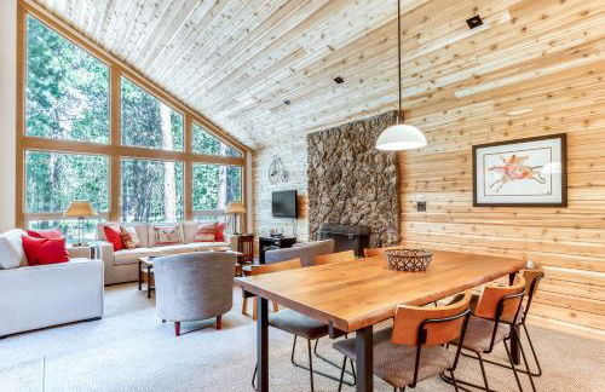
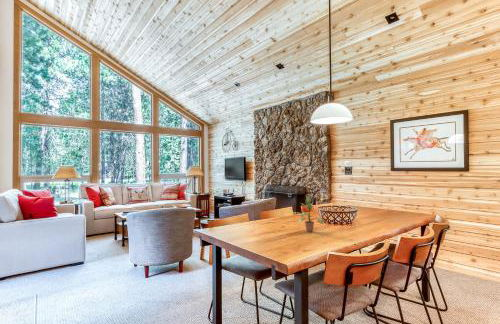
+ potted plant (309, 213)
